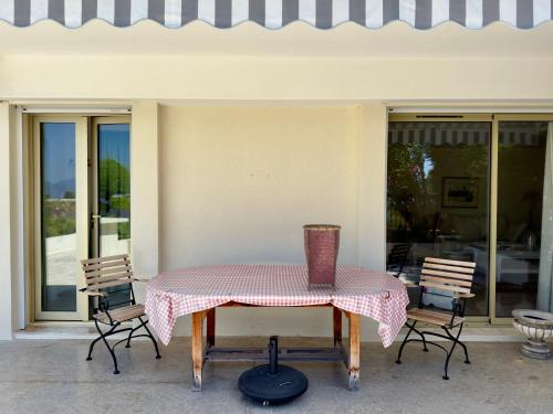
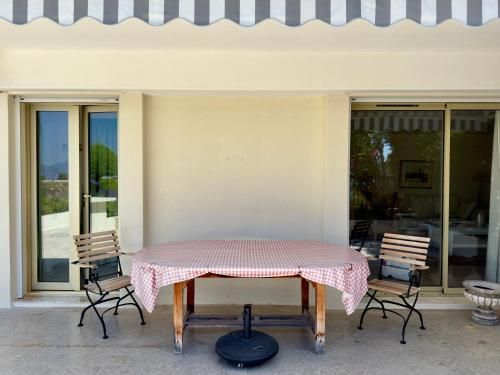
- woven basket (321, 256)
